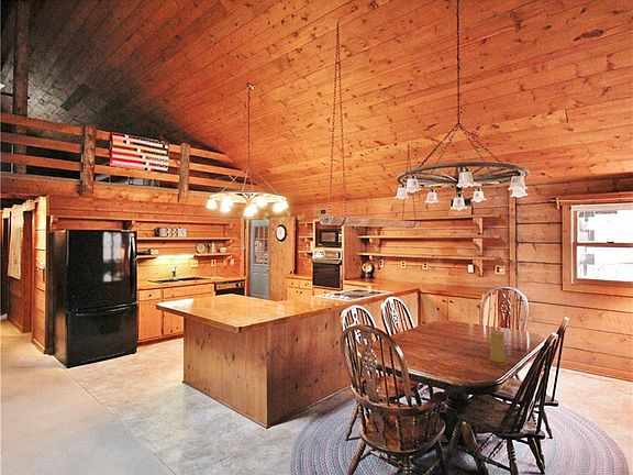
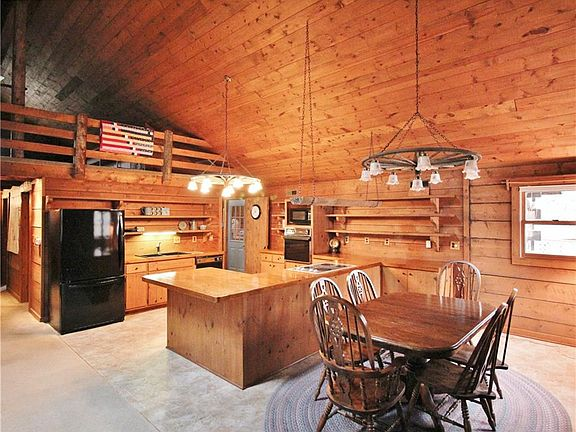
- candle (497, 346)
